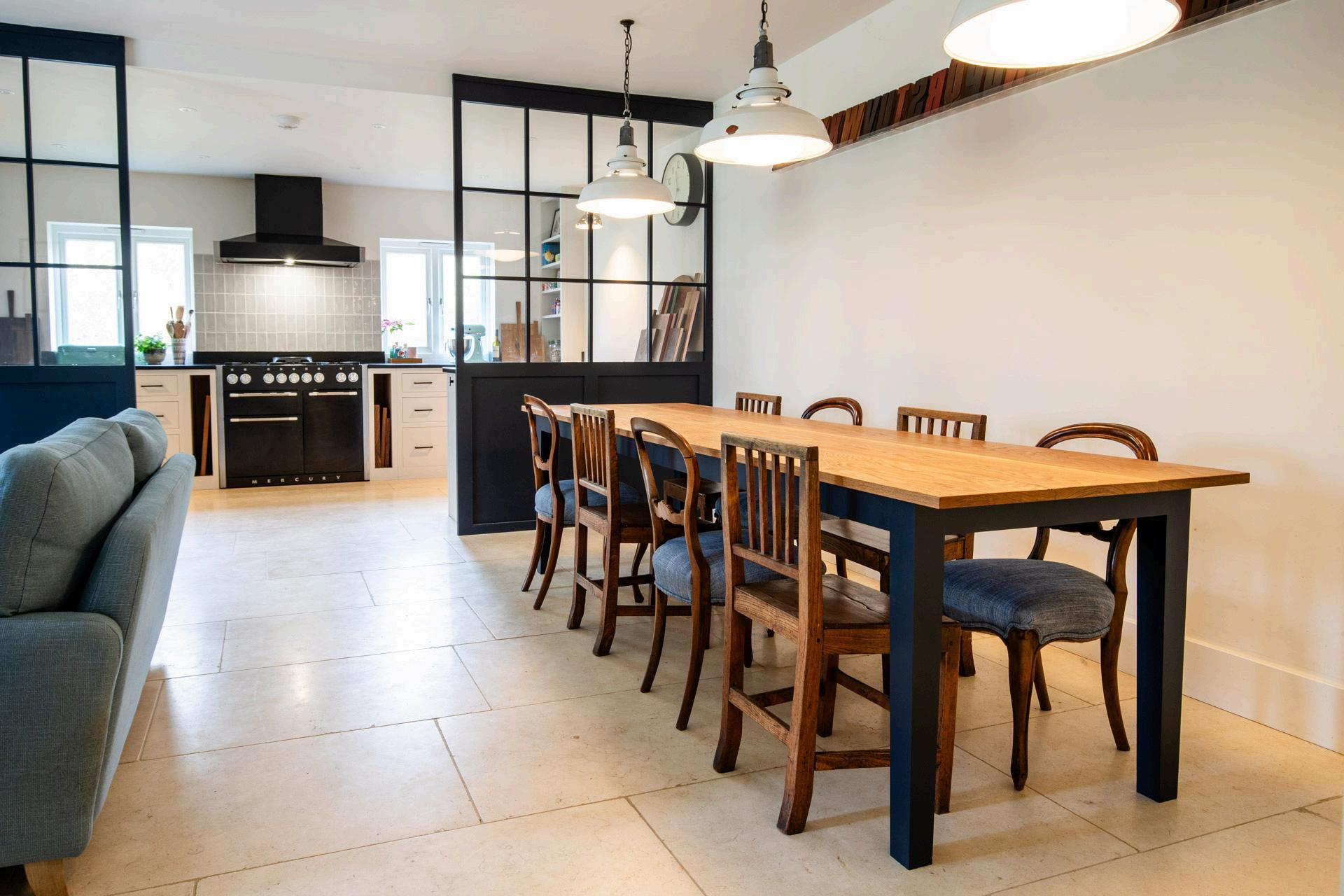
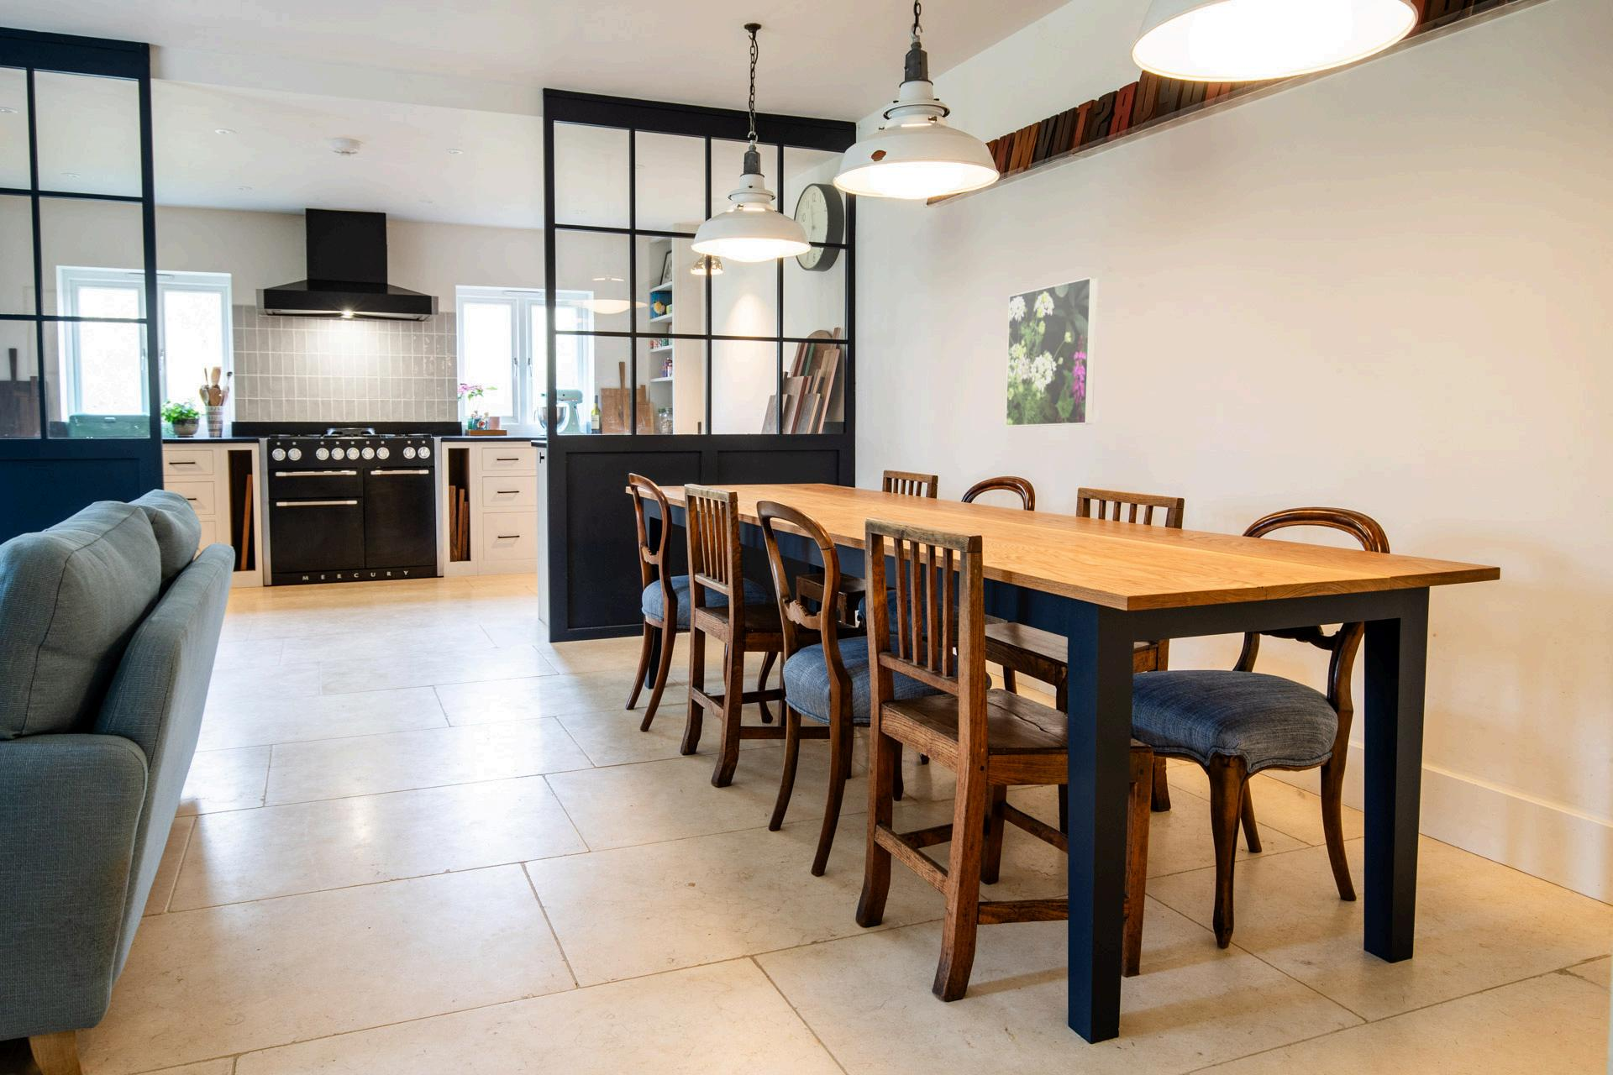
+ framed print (1049, 356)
